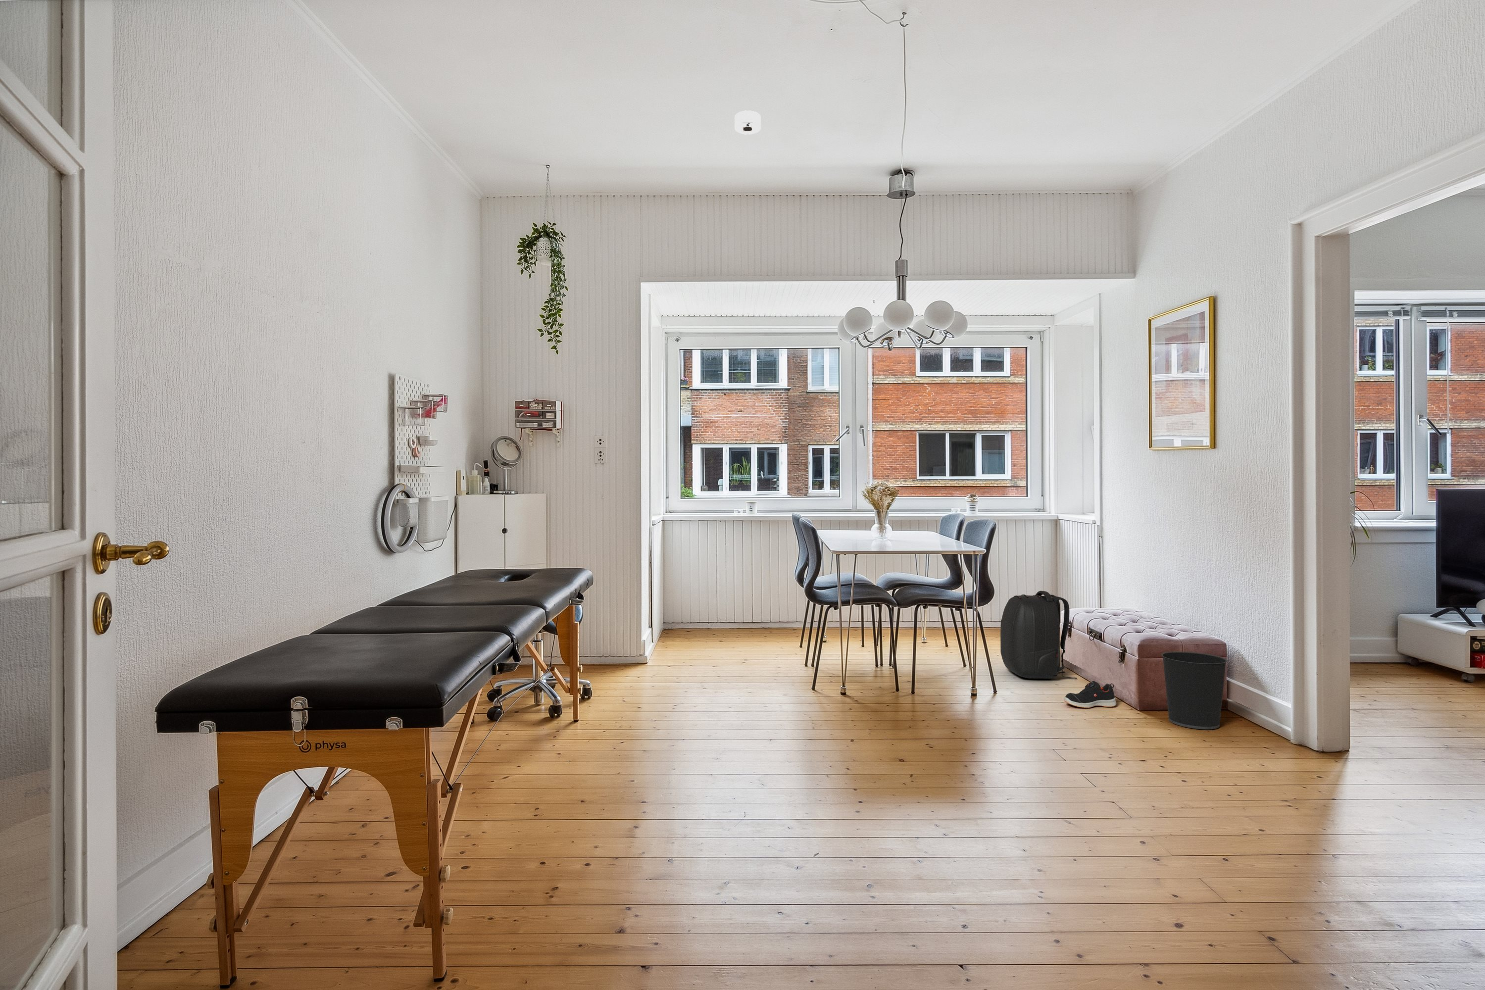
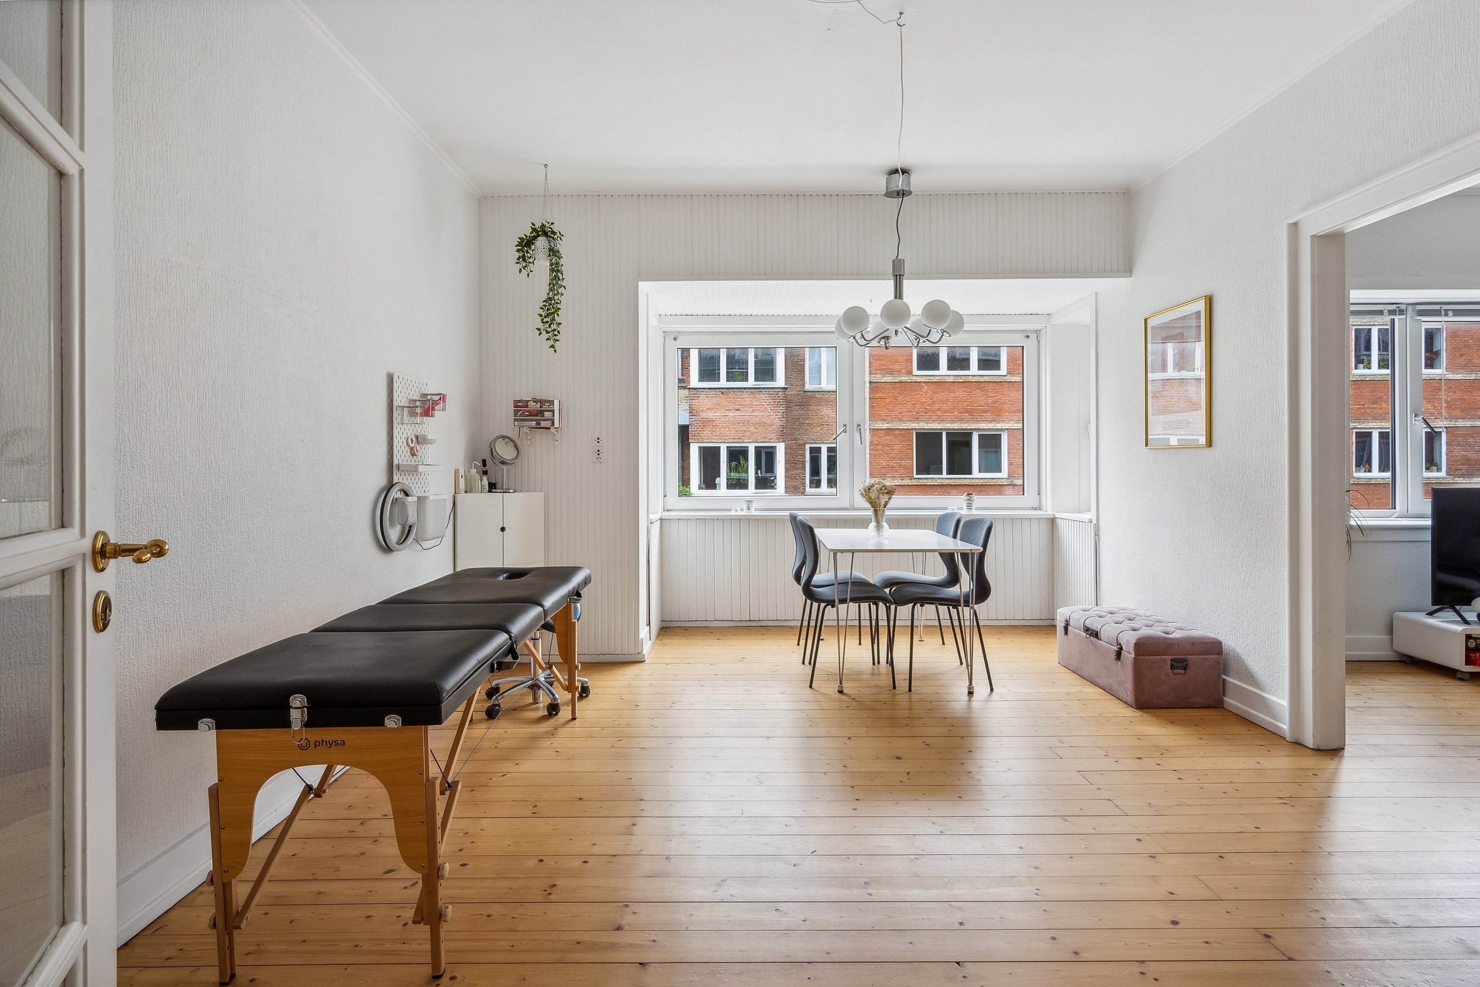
- backpack (1038, 633)
- smoke detector (747, 124)
- wastebasket (1193, 689)
- shoe (1089, 693)
